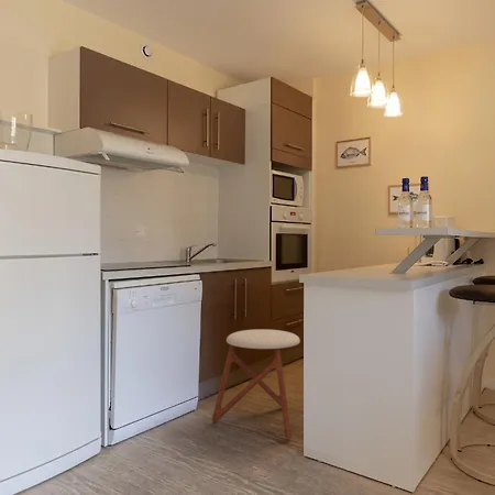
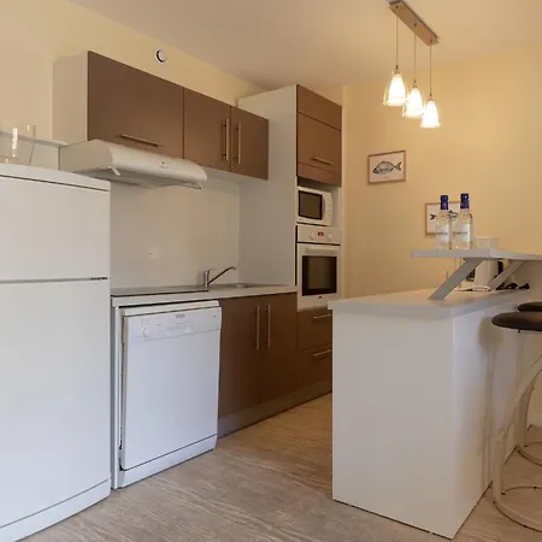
- stool (255, 378)
